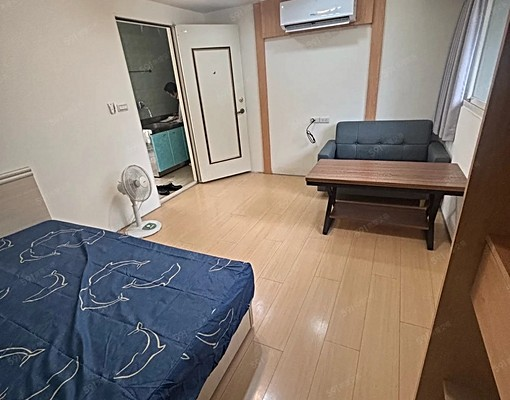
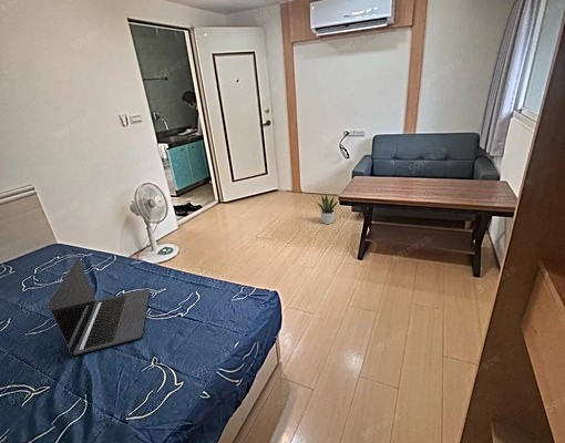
+ potted plant (328, 207)
+ laptop (109, 297)
